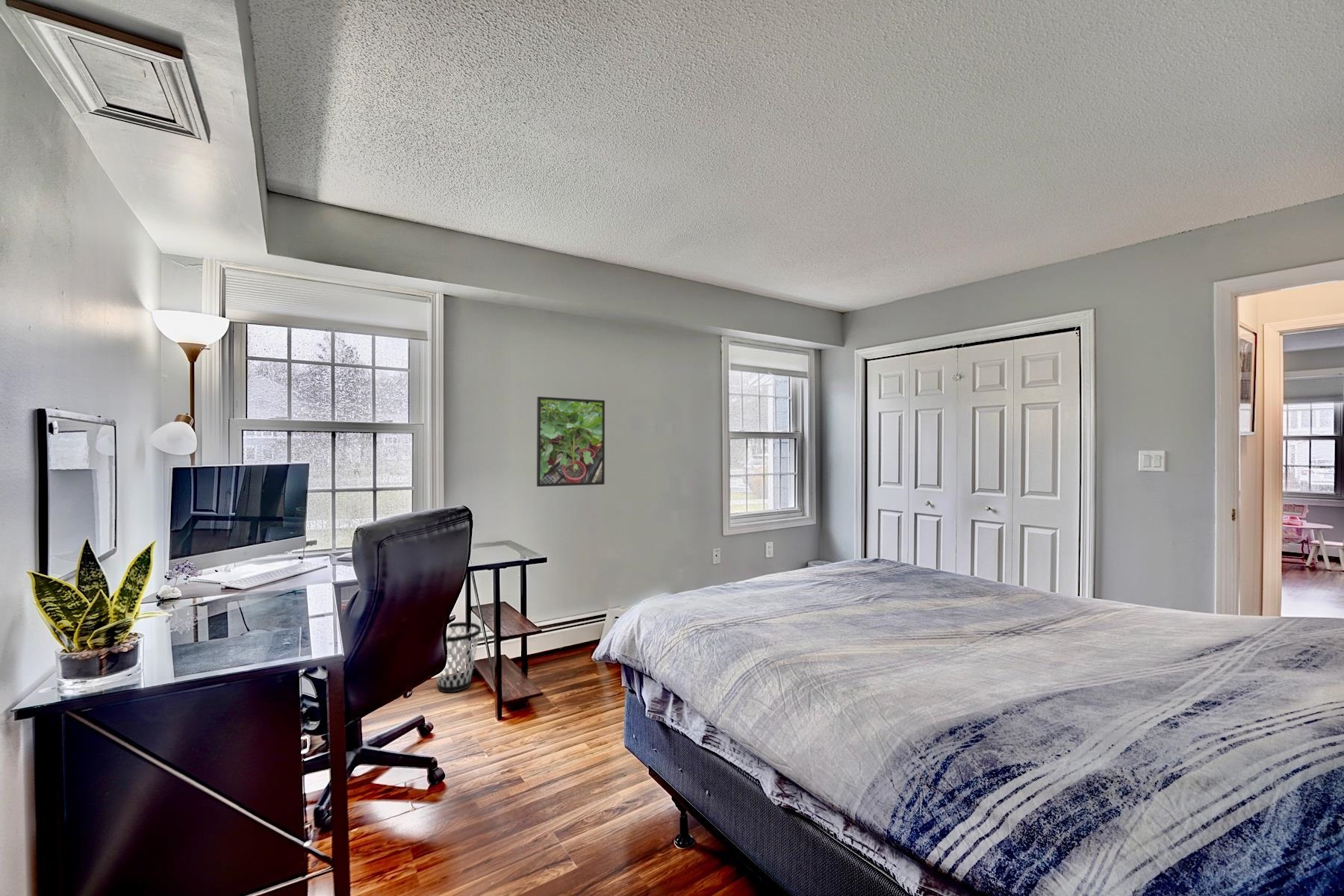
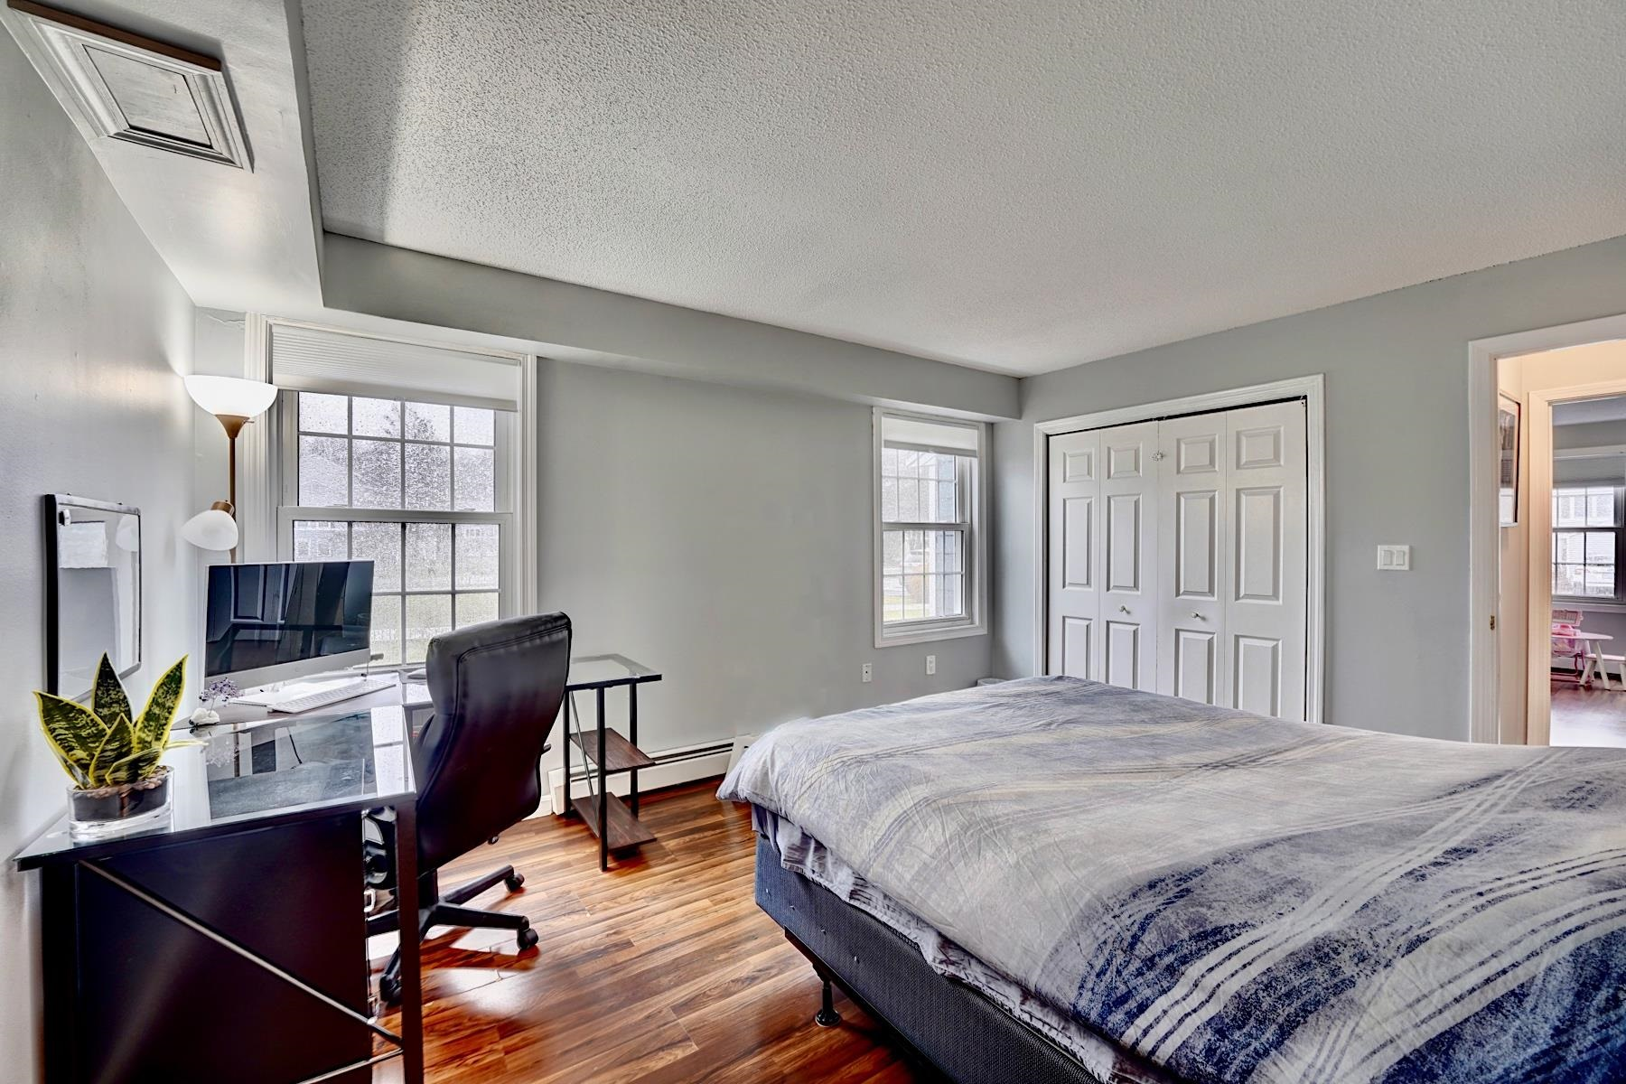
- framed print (571, 442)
- wastebasket (454, 658)
